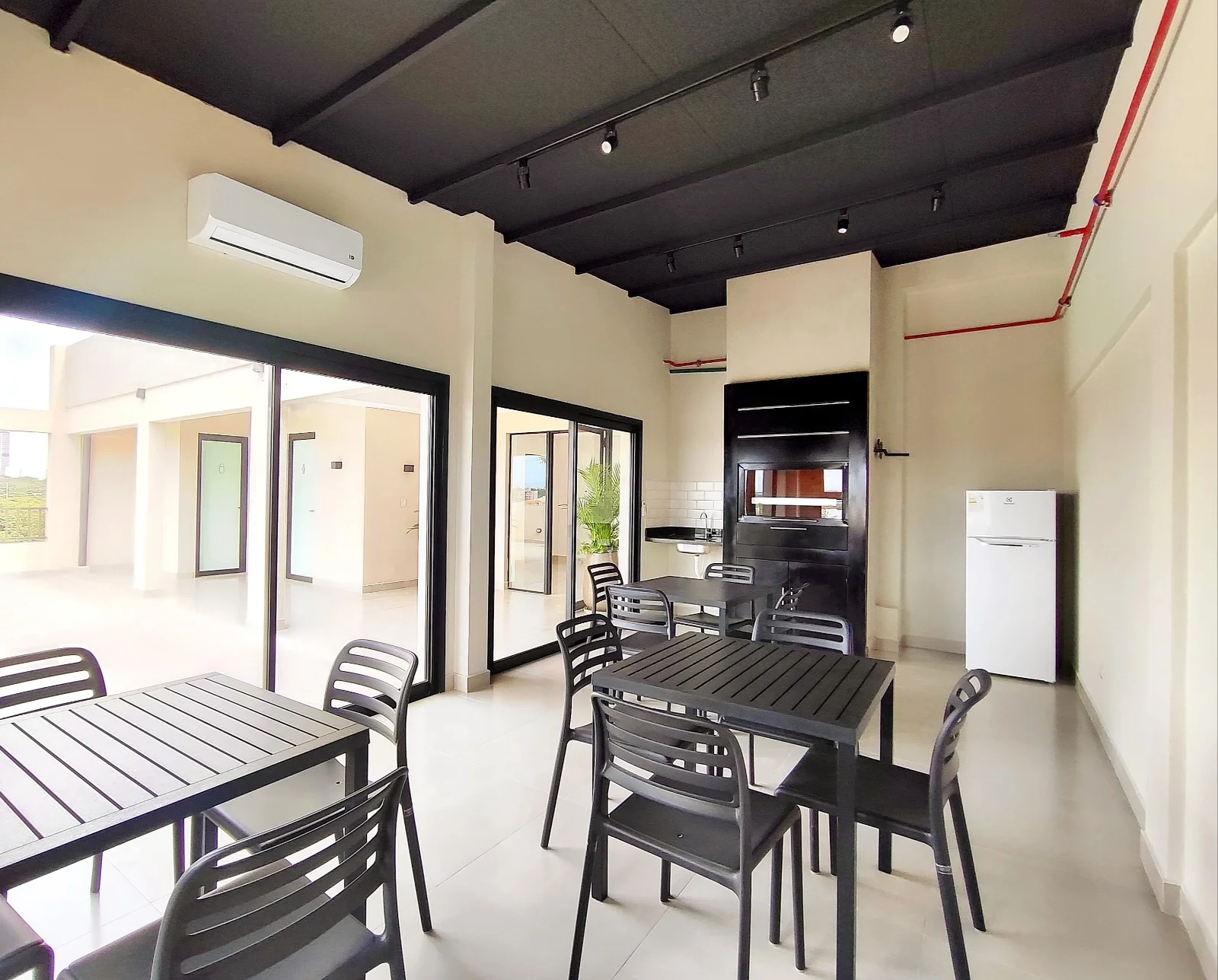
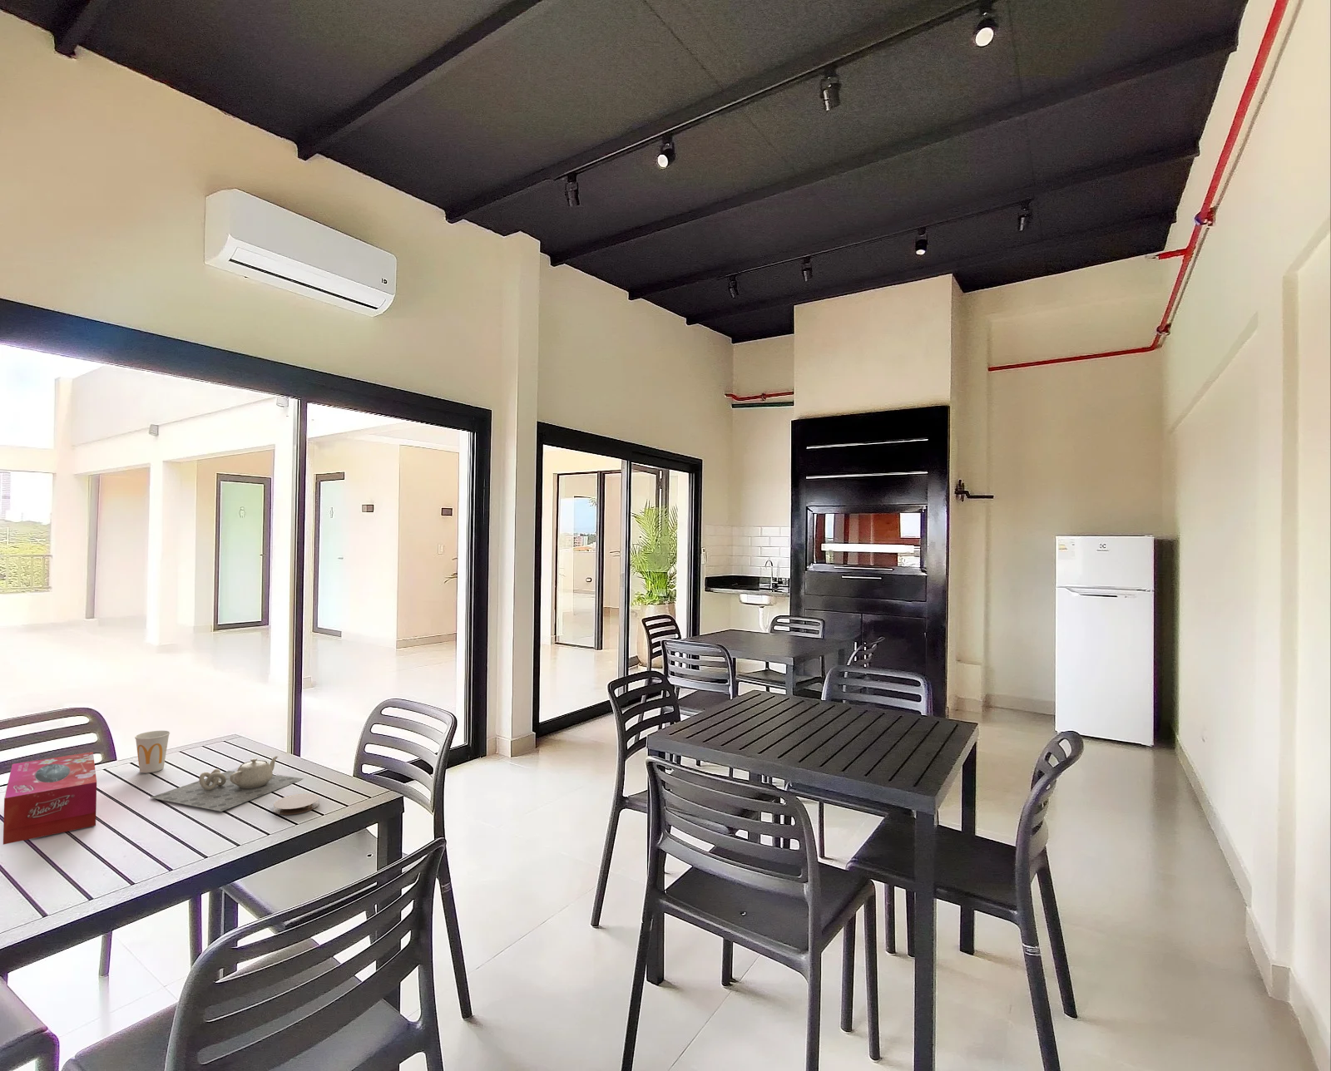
+ coaster (296, 803)
+ teapot (229, 774)
+ cup (152, 752)
+ tissue box (52, 793)
